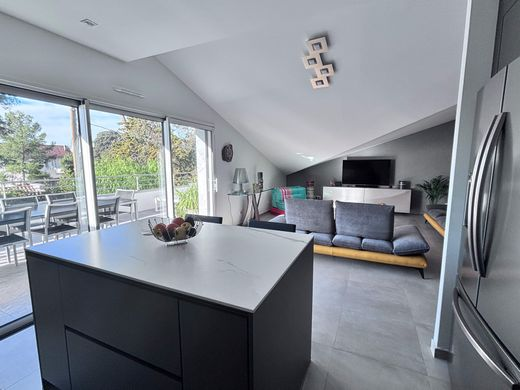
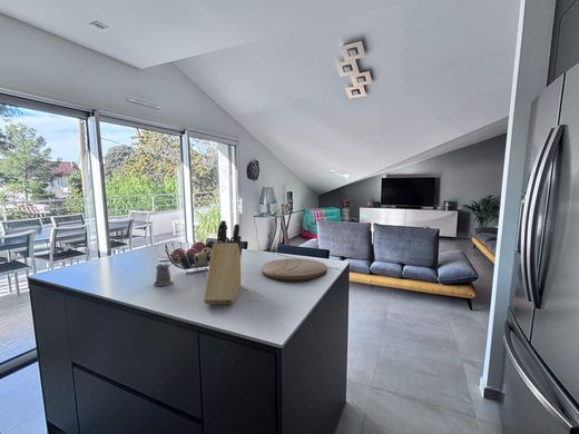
+ cutting board (294, 268)
+ knife block (225, 257)
+ pepper shaker (165, 272)
